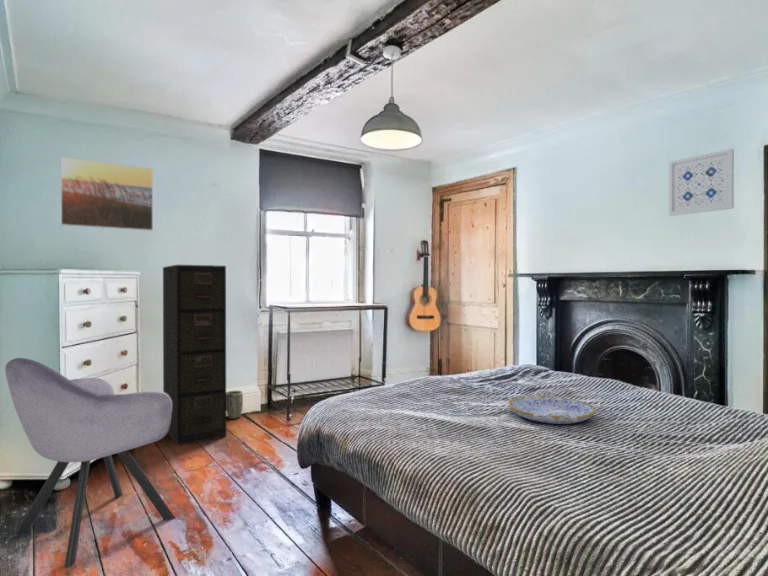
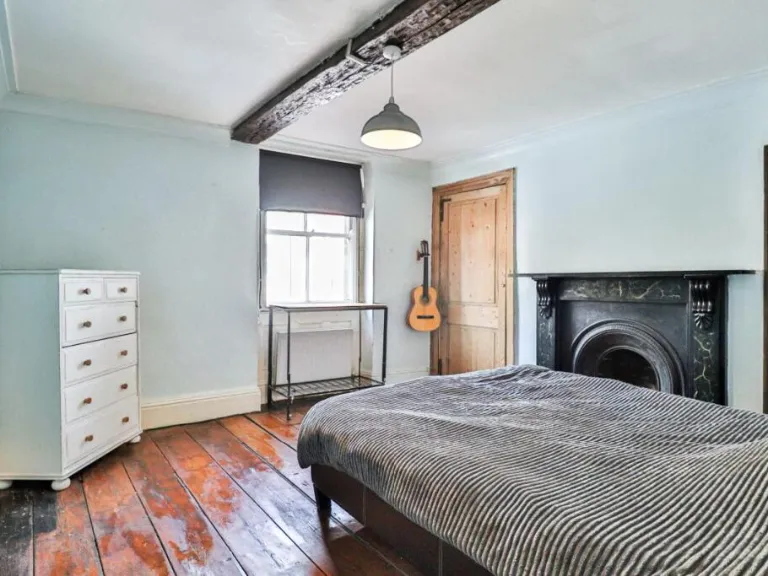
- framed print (108, 195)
- filing cabinet (194, 349)
- wall art (699, 183)
- serving tray (550, 407)
- chair (87, 440)
- plant pot (234, 404)
